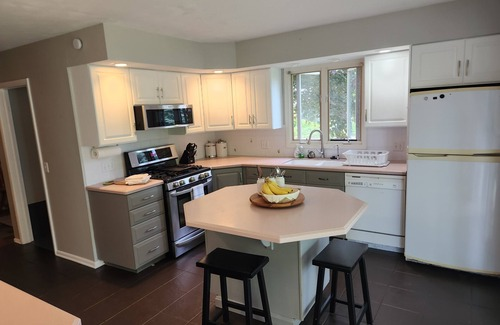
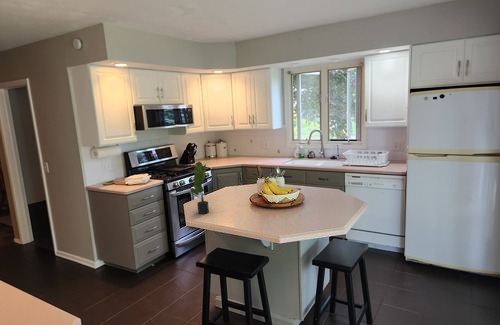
+ potted plant (199, 187)
